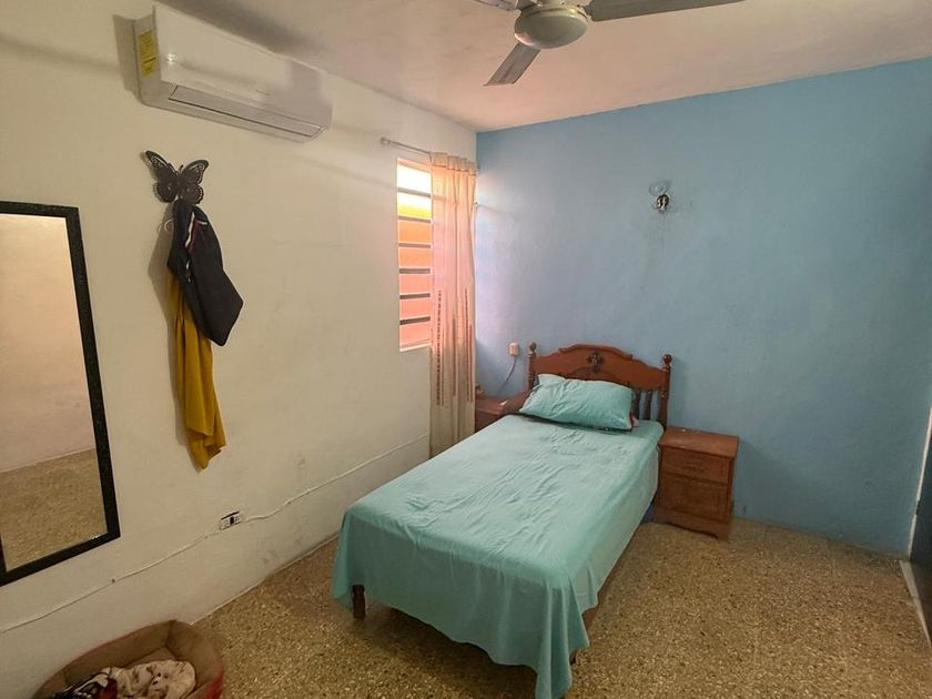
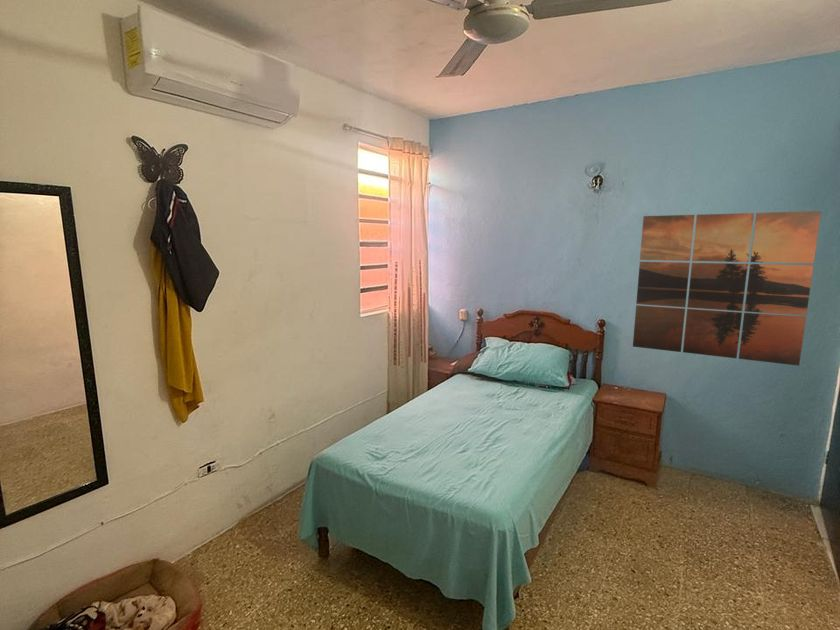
+ wall art (716, 286)
